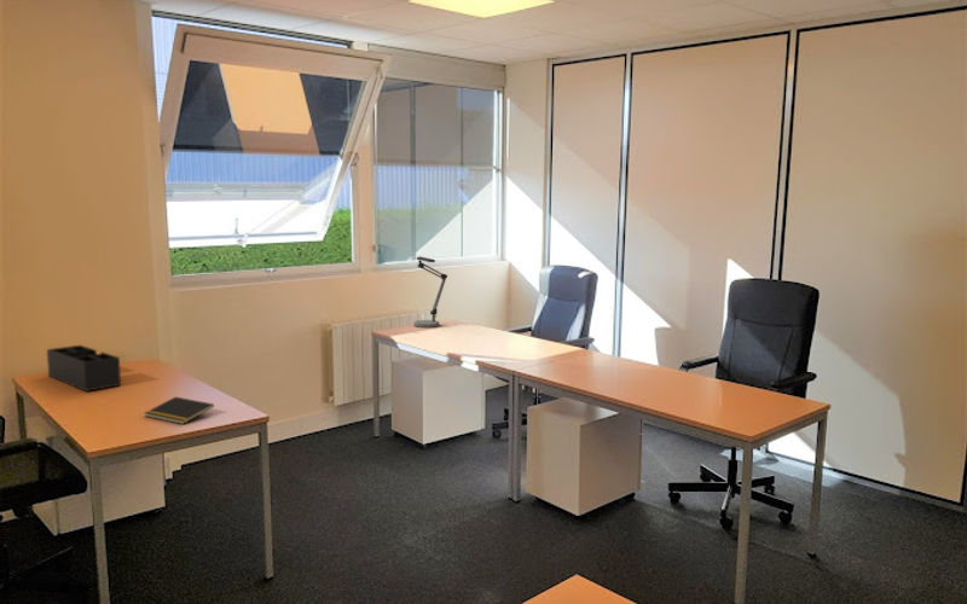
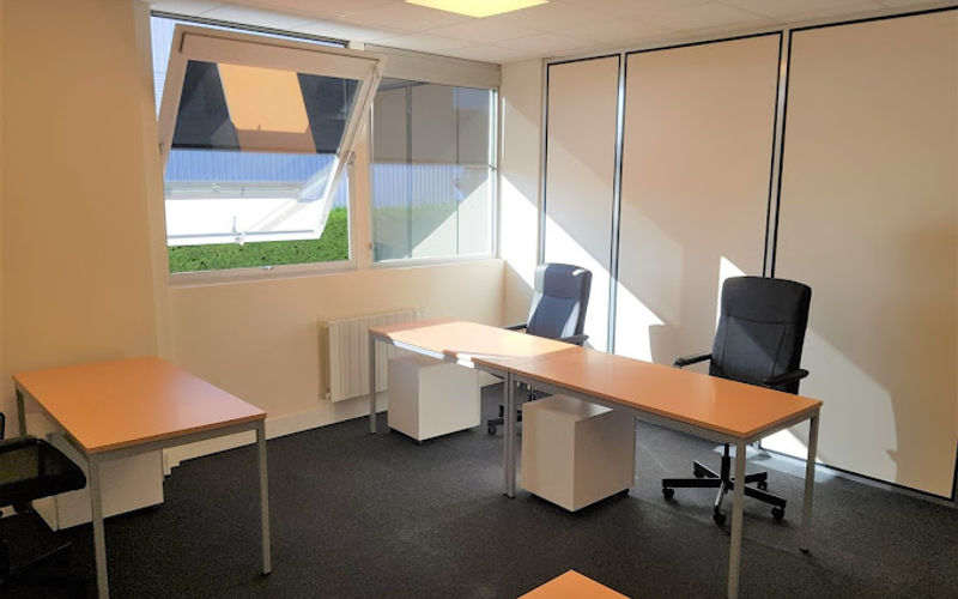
- desk organizer (82, 366)
- notepad (179, 410)
- desk lamp (438, 292)
